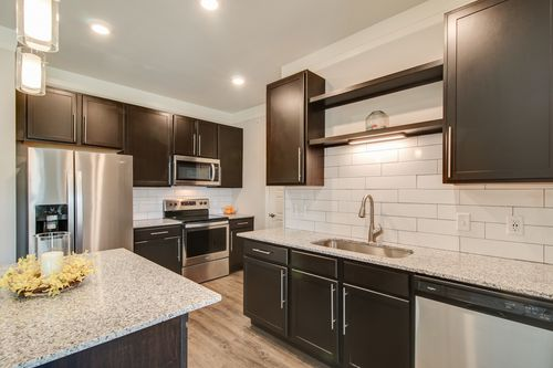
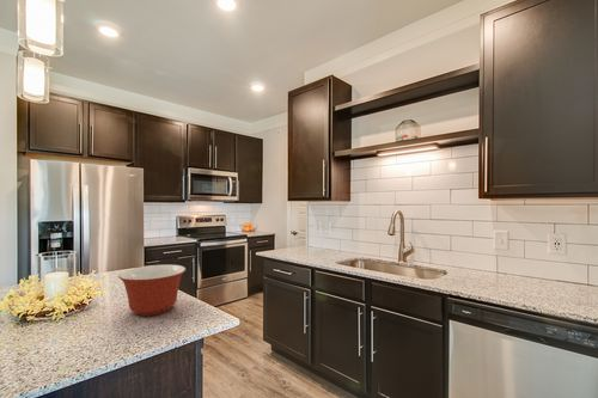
+ mixing bowl (153, 290)
